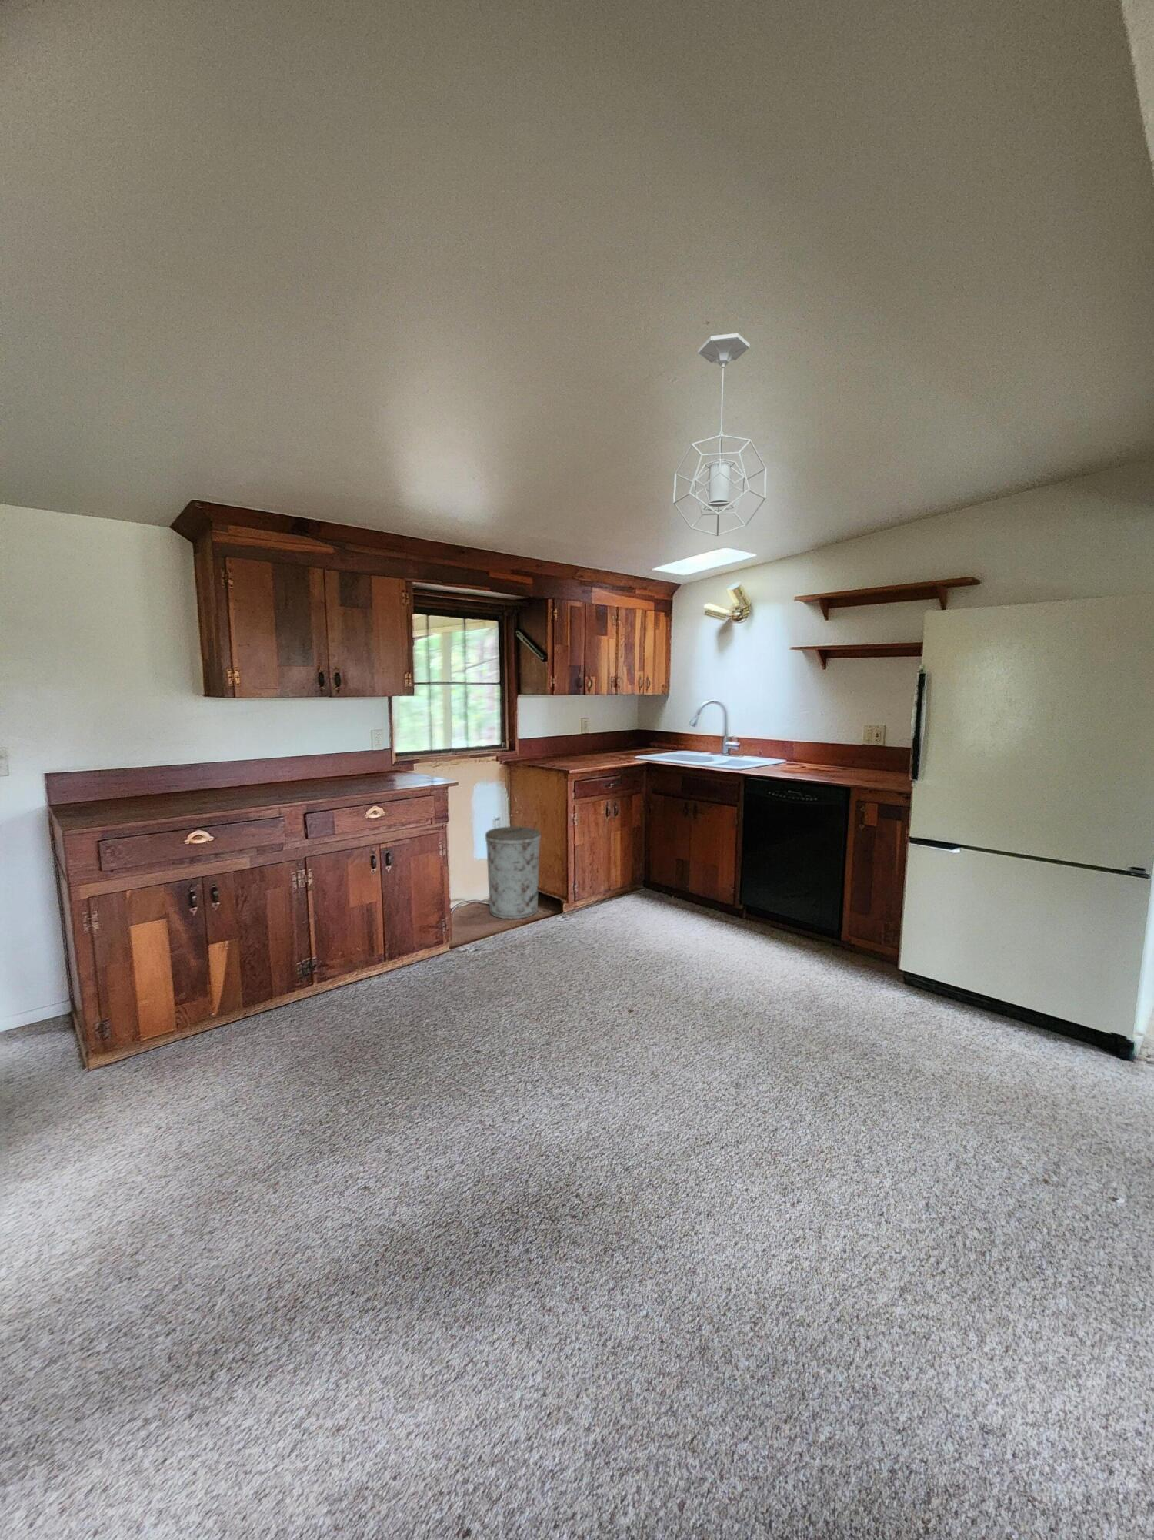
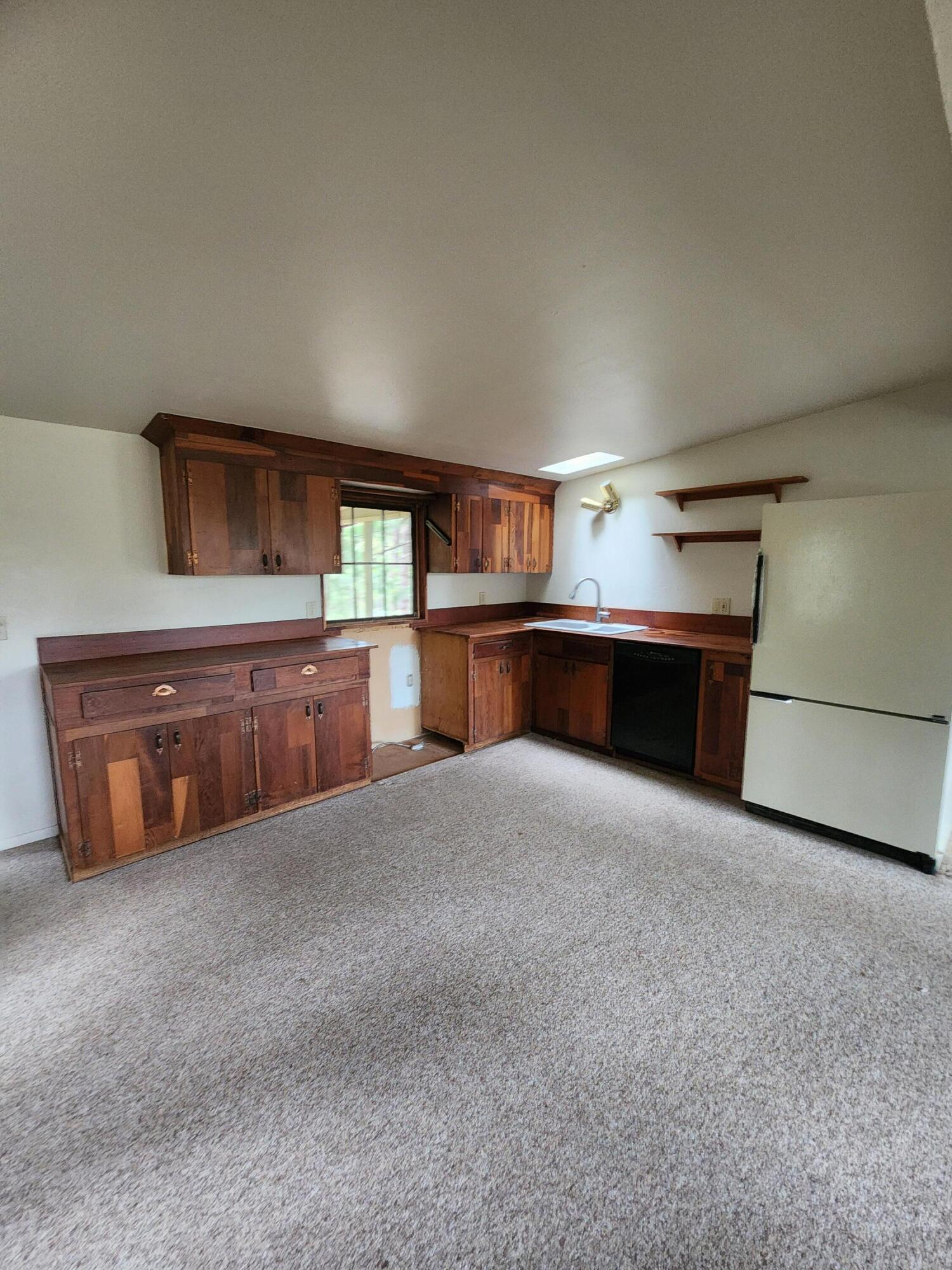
- pendant light (720, 443)
- trash can (513, 869)
